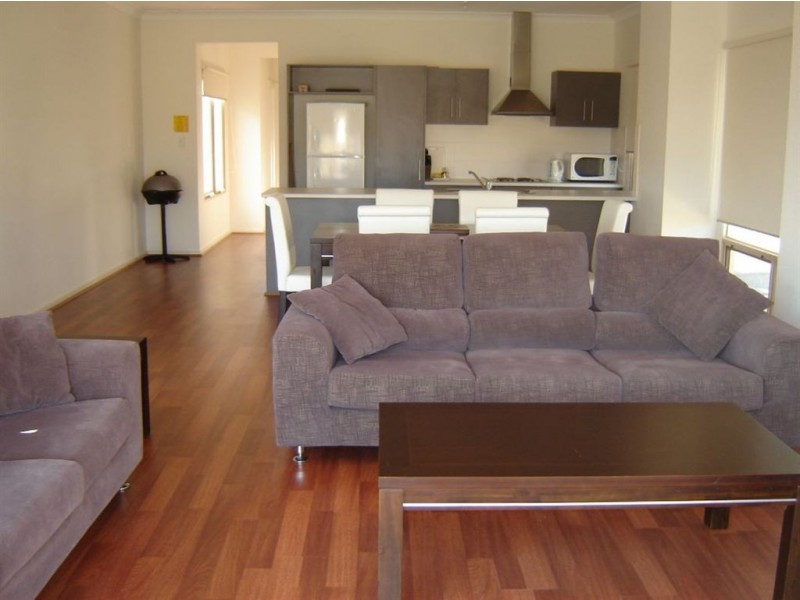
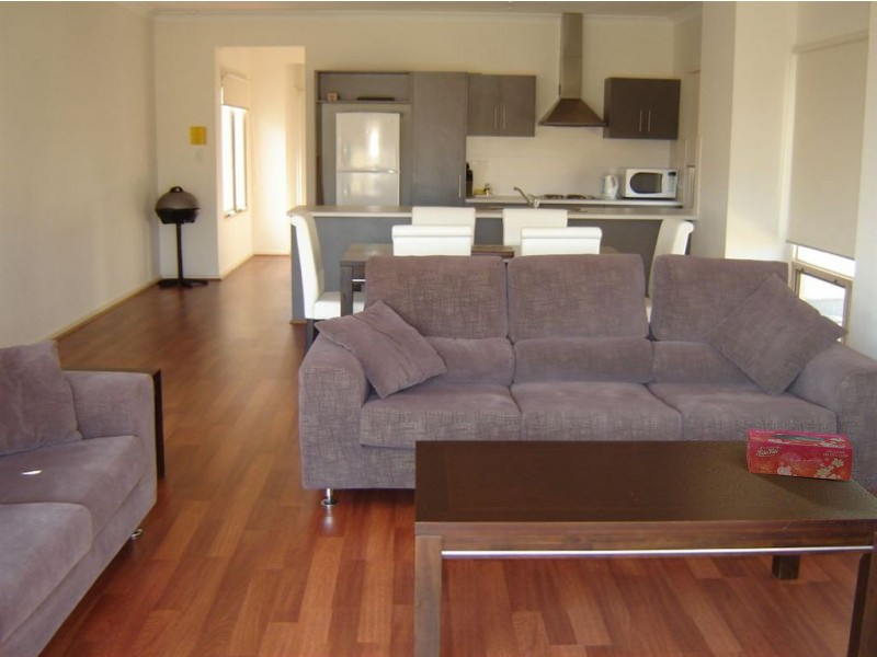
+ tissue box (797, 453)
